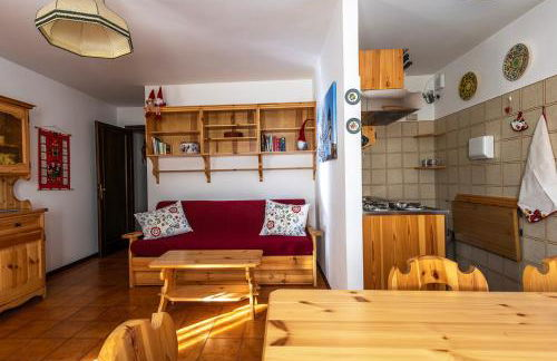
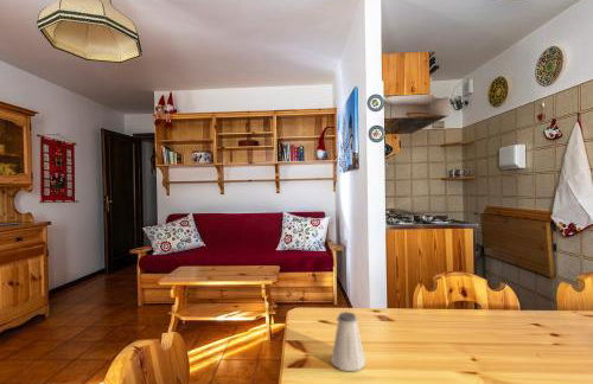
+ saltshaker (347, 338)
